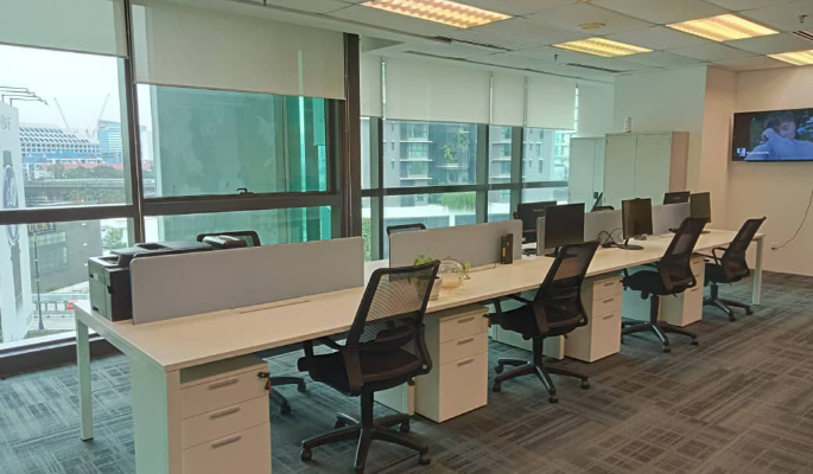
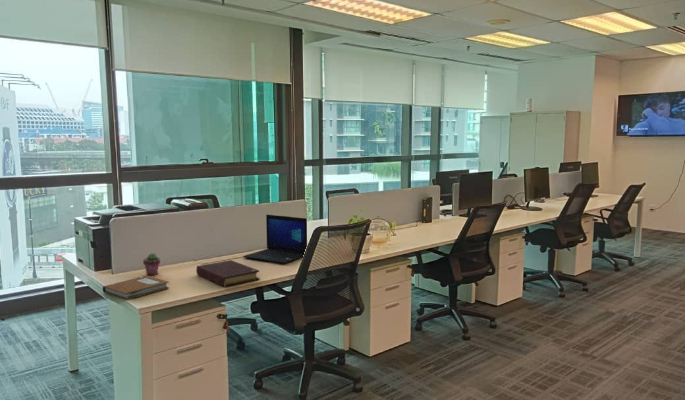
+ notebook (137, 286)
+ laptop (275, 238)
+ potted succulent (152, 263)
+ book (227, 272)
